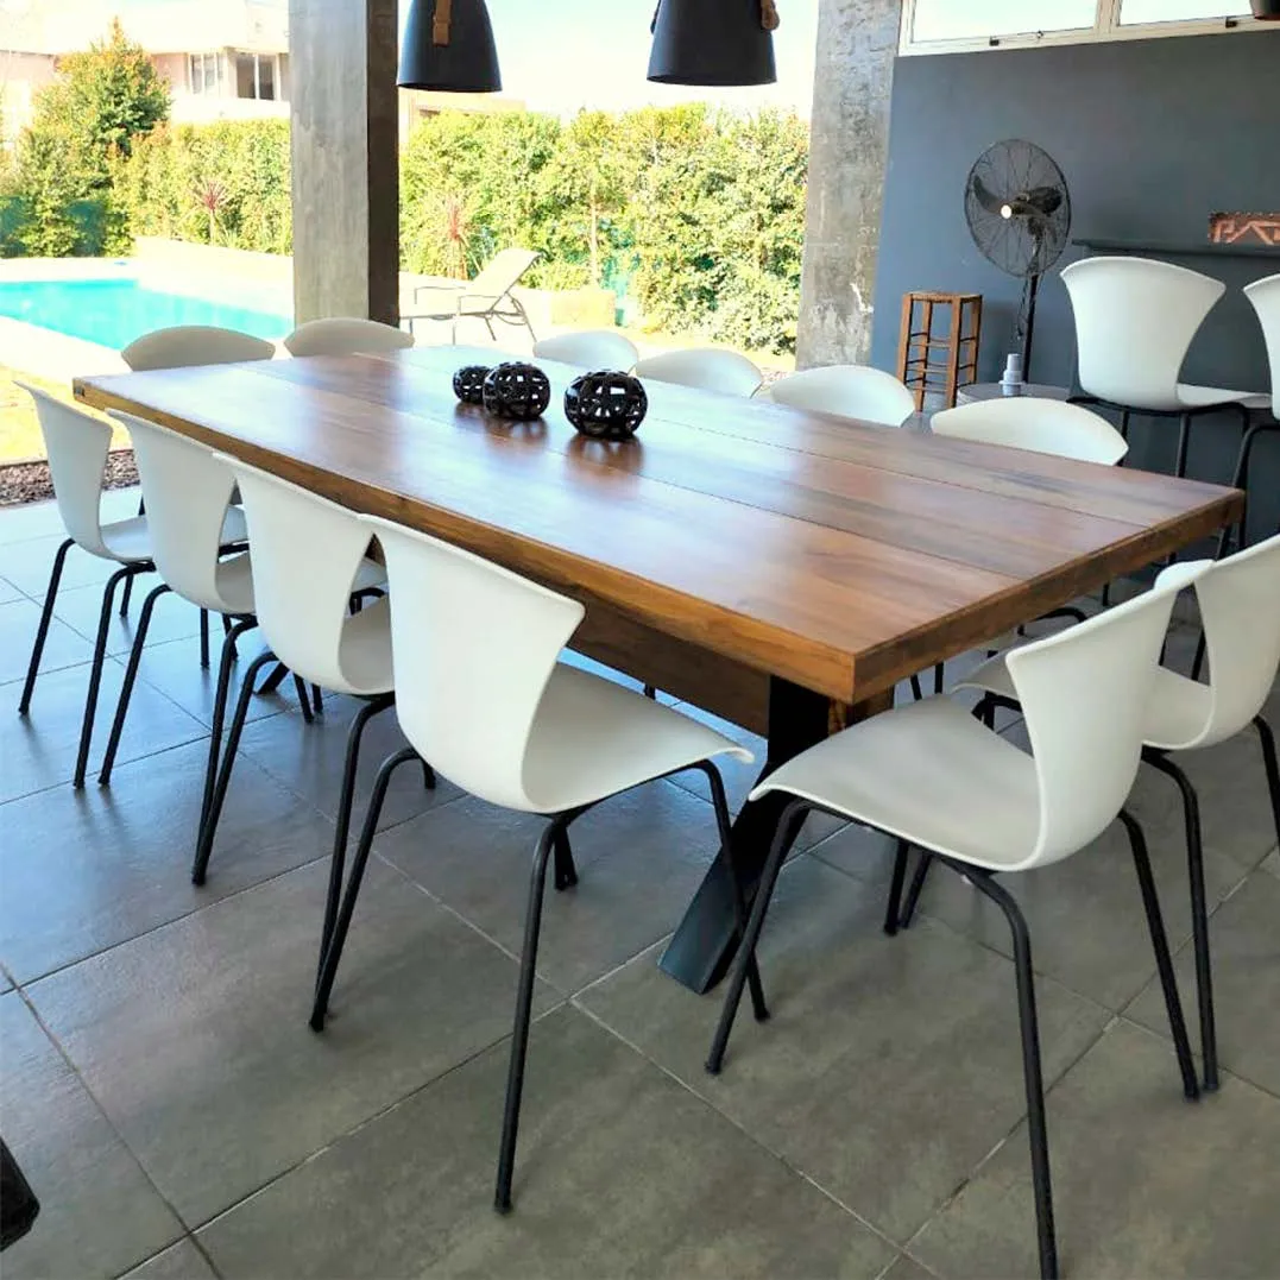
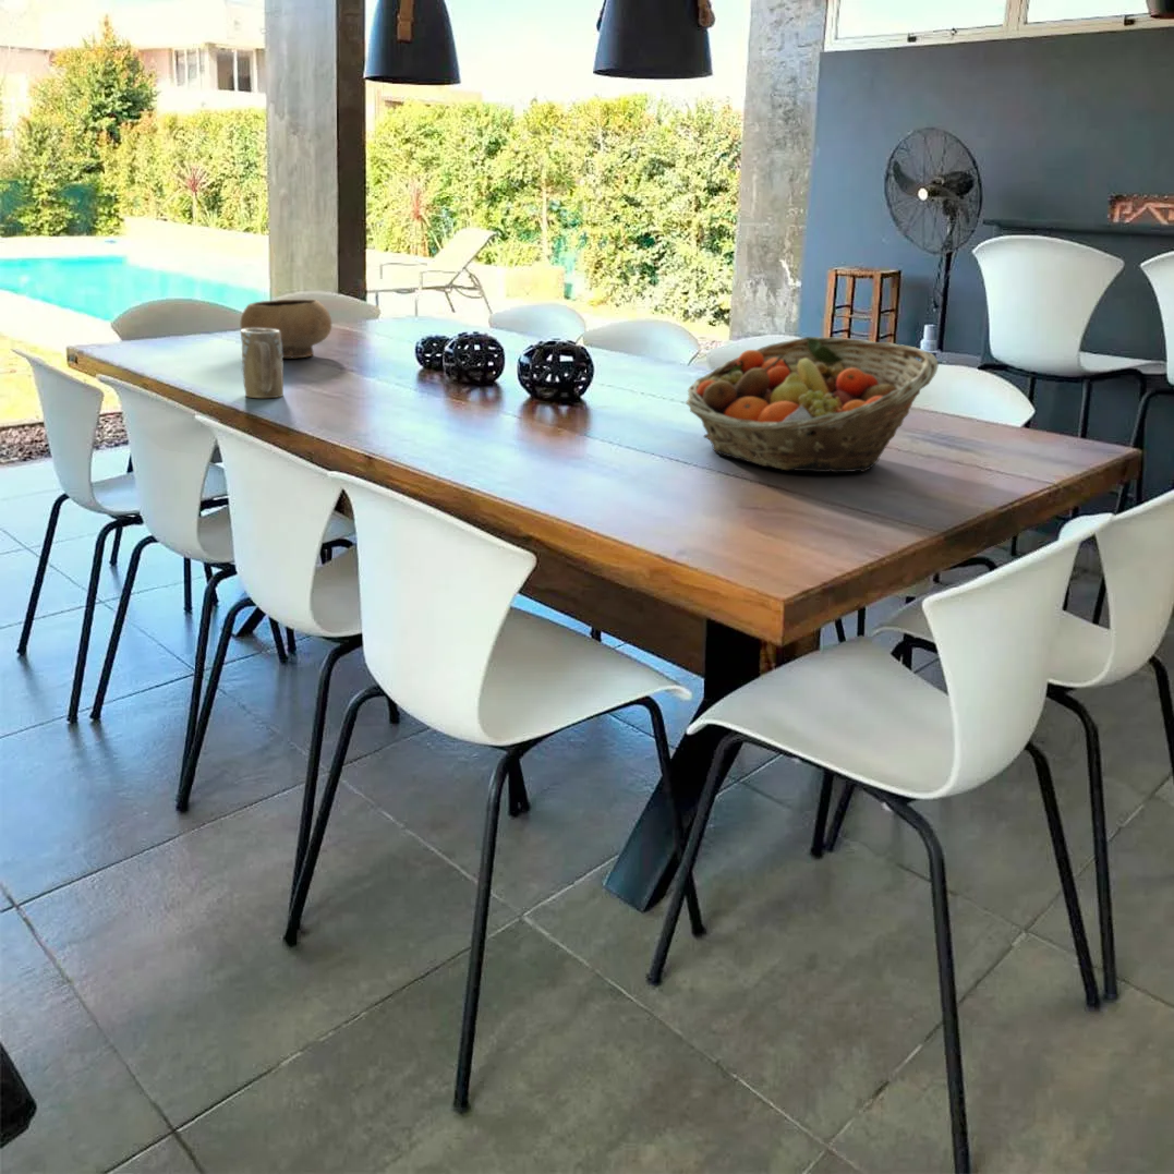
+ fruit basket (806, 399)
+ bowl (287, 327)
+ mug (266, 363)
